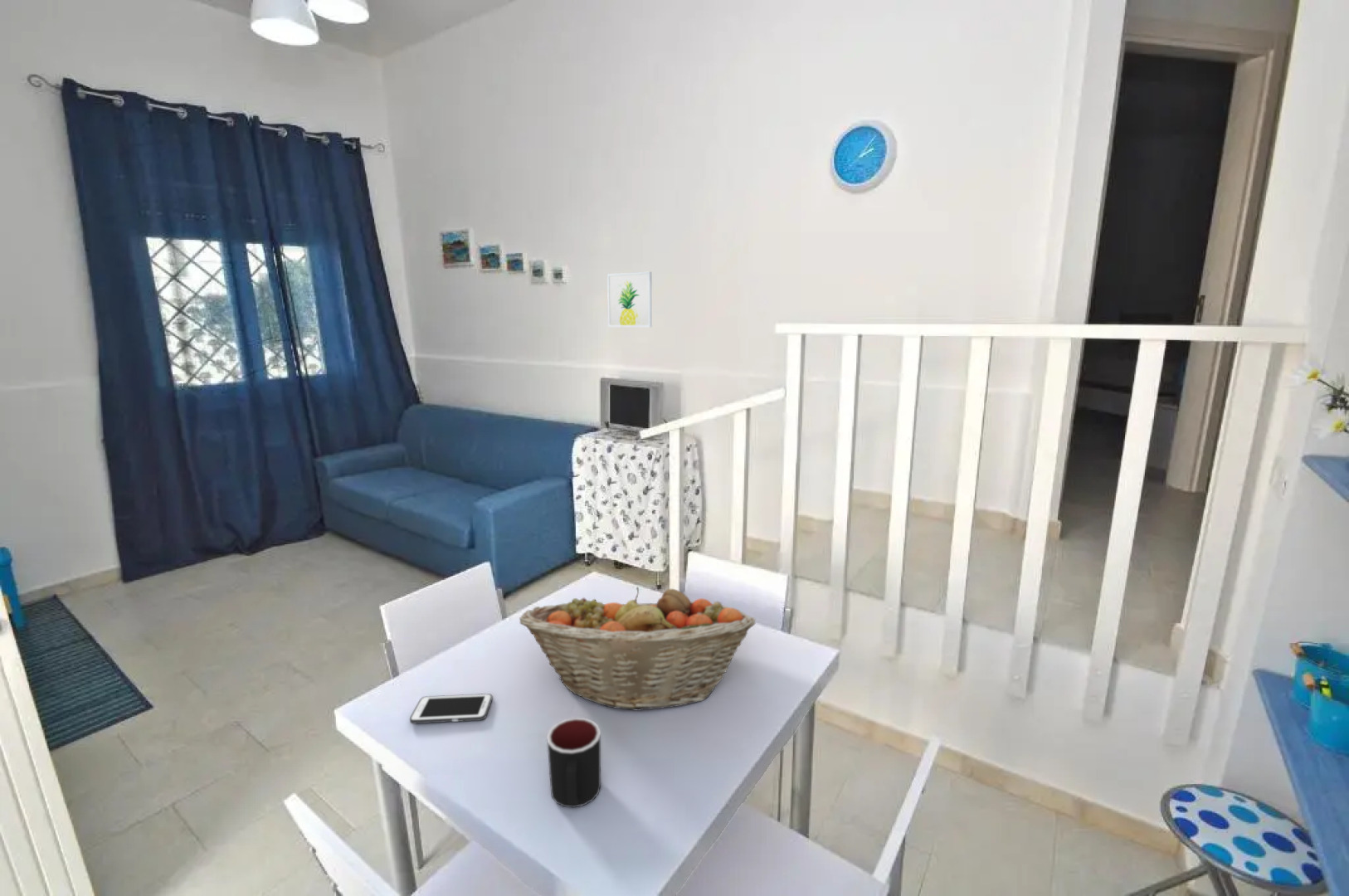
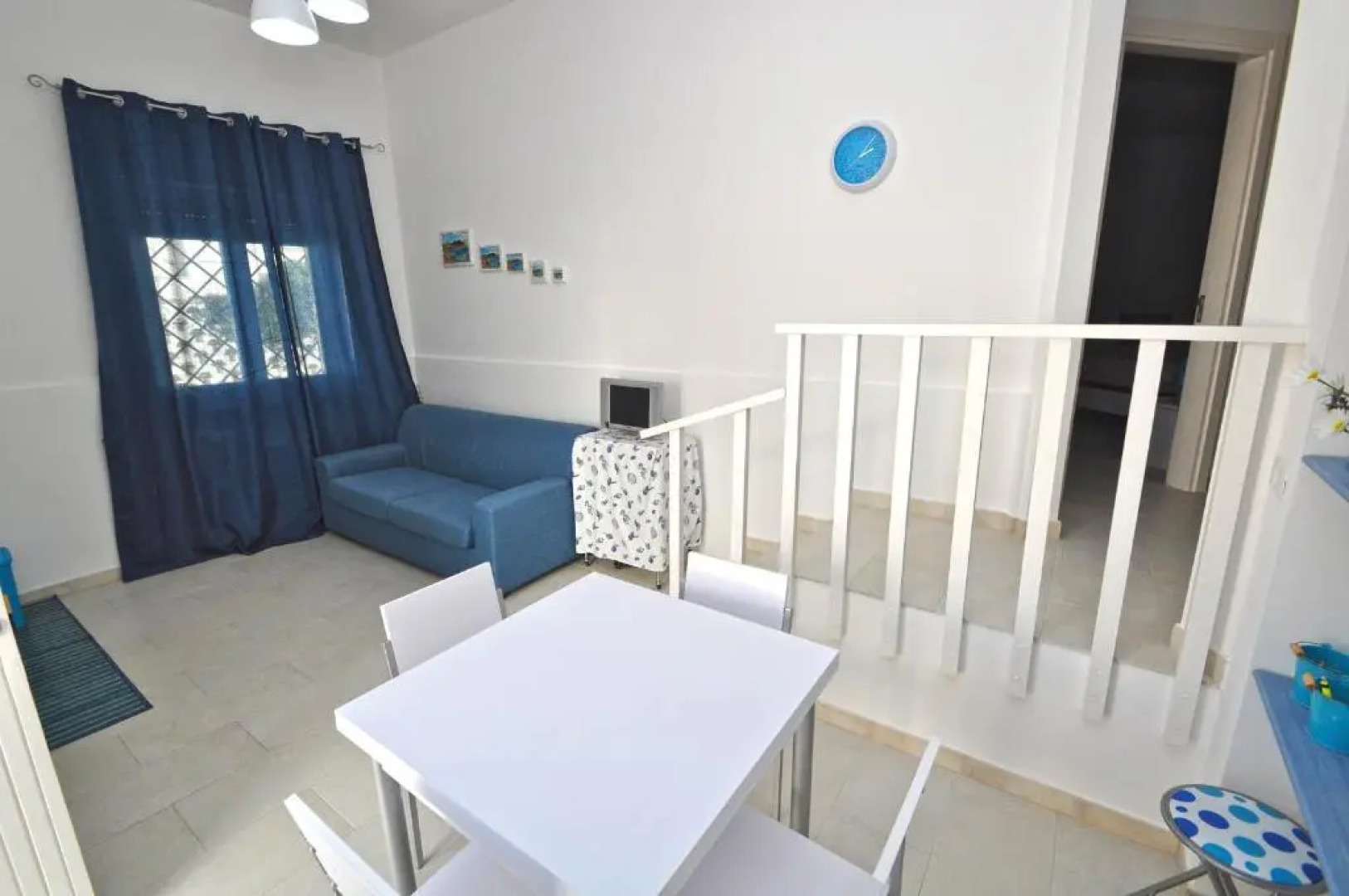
- fruit basket (637, 634)
- cell phone (452, 709)
- mug (574, 769)
- wall art (629, 299)
